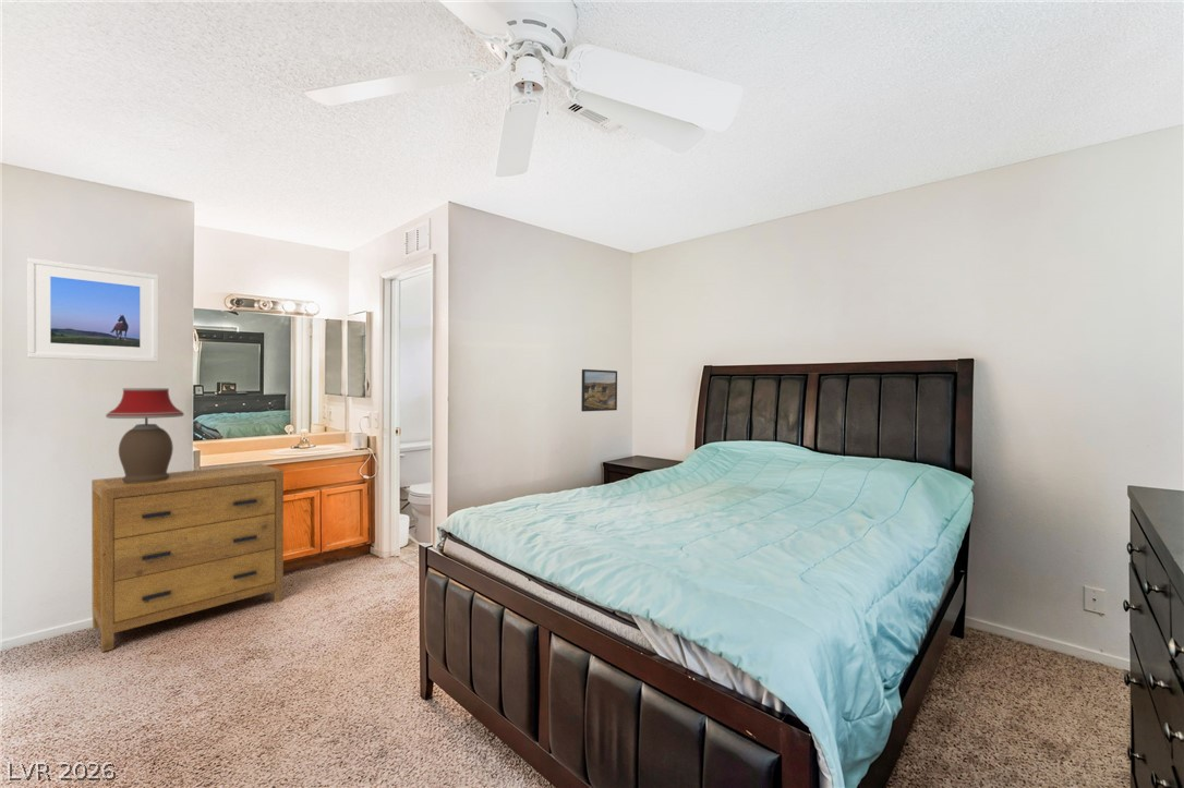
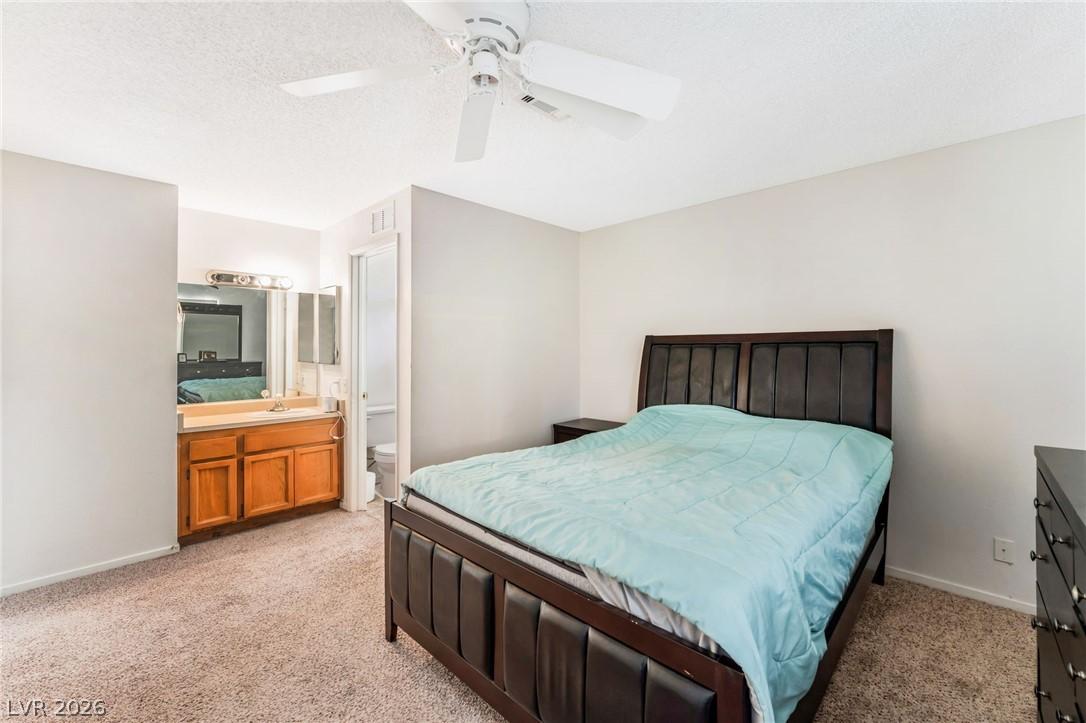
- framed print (600, 390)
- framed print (97, 313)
- table lamp (146, 434)
- dresser (193, 544)
